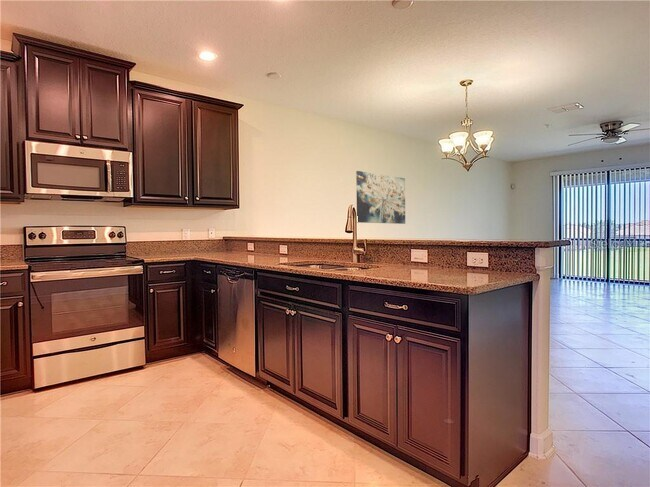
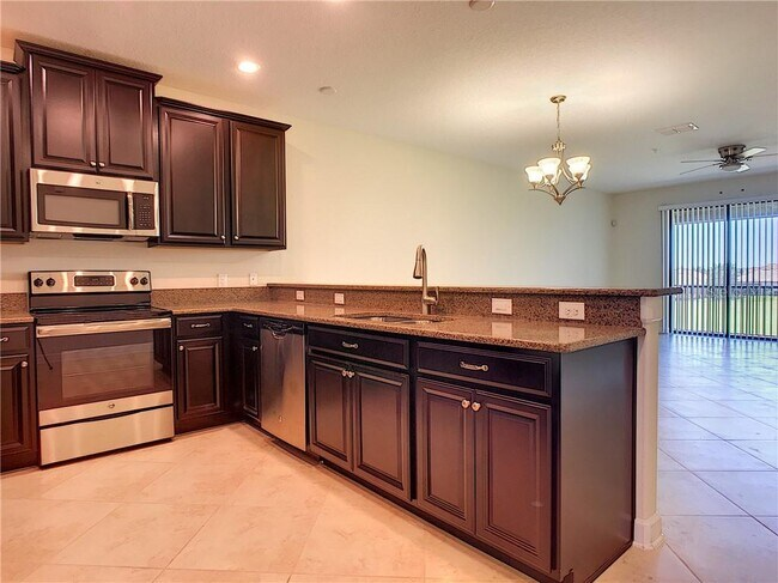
- wall art (382, 199)
